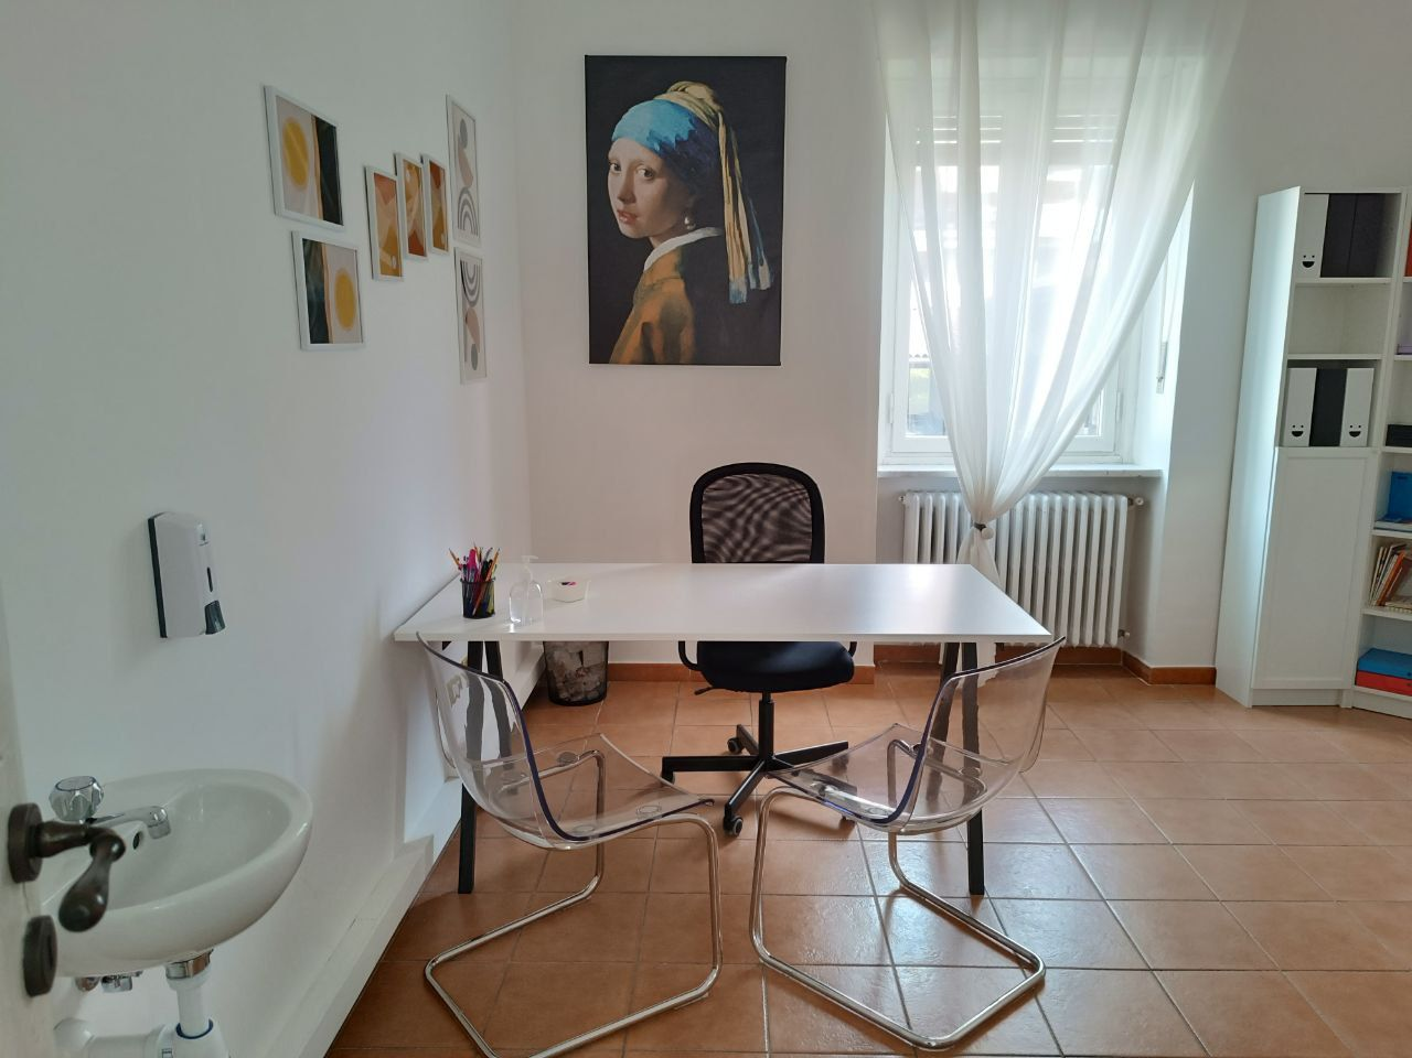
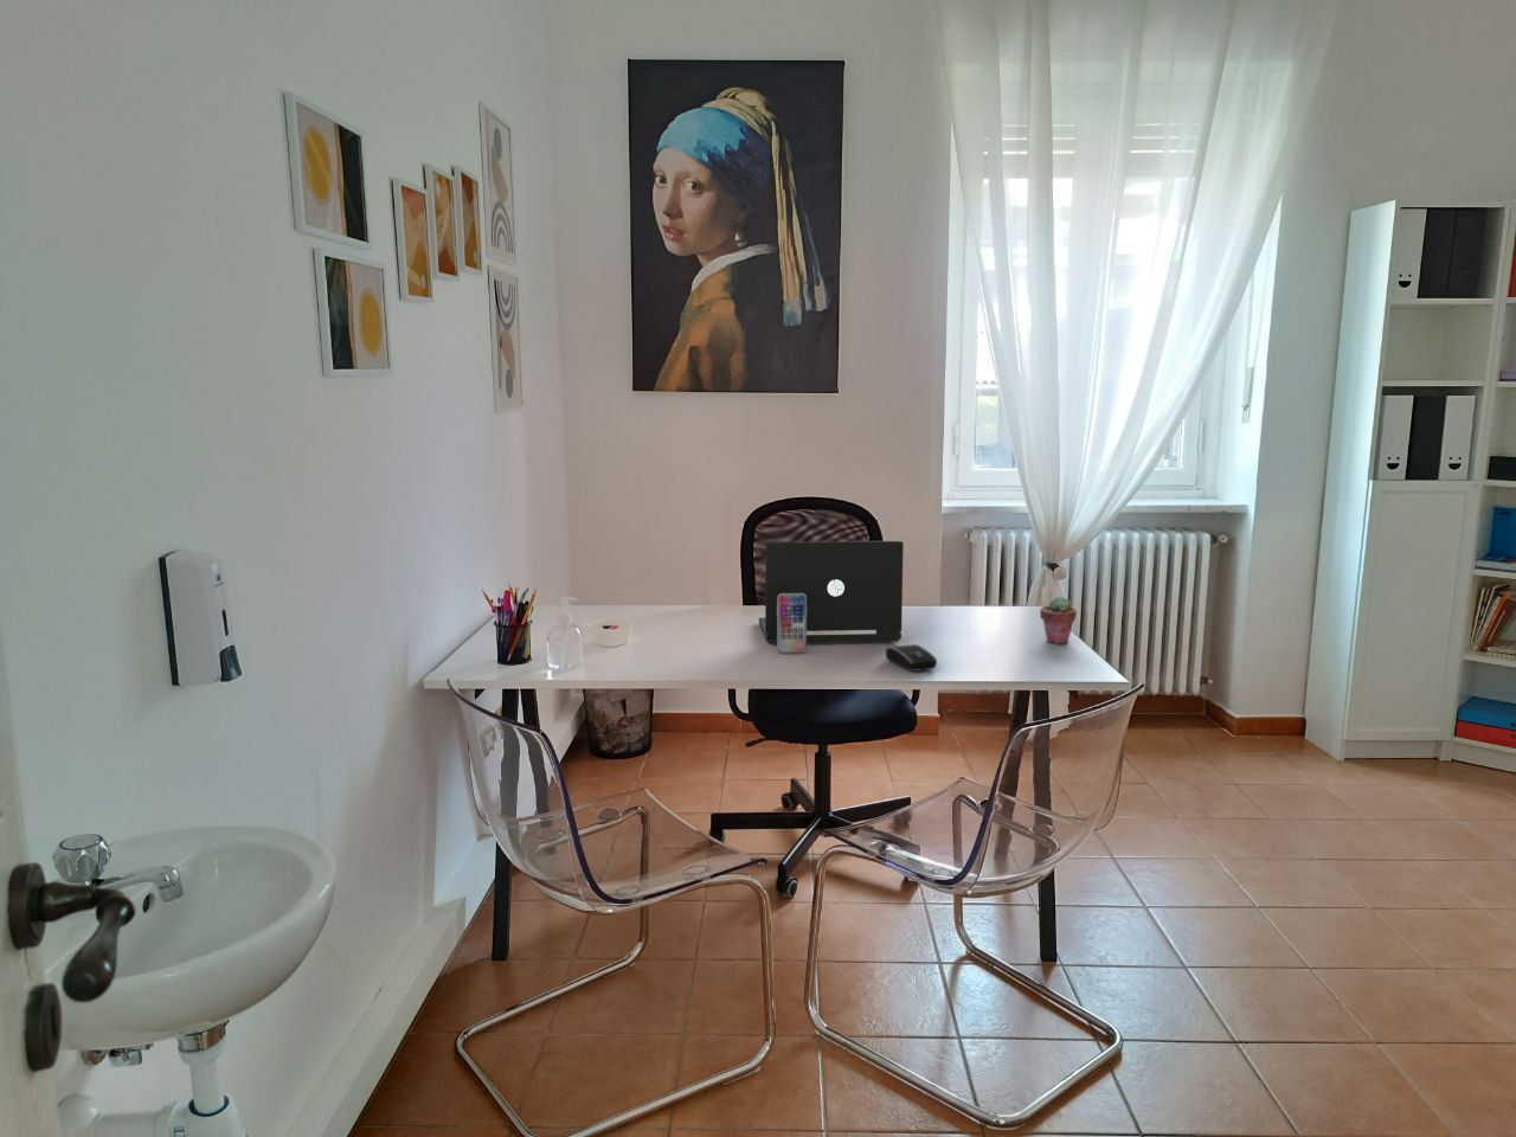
+ potted succulent (1058, 619)
+ smartphone (791, 623)
+ laptop (827, 584)
+ computer mouse (911, 656)
